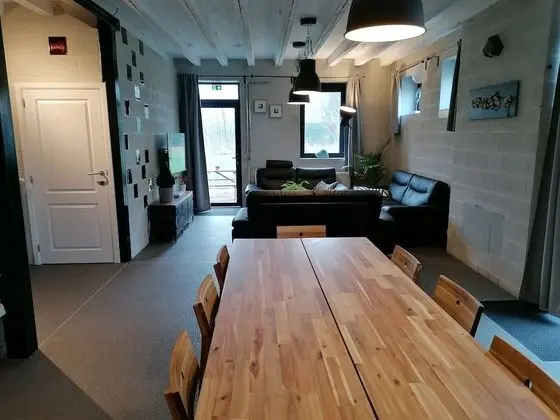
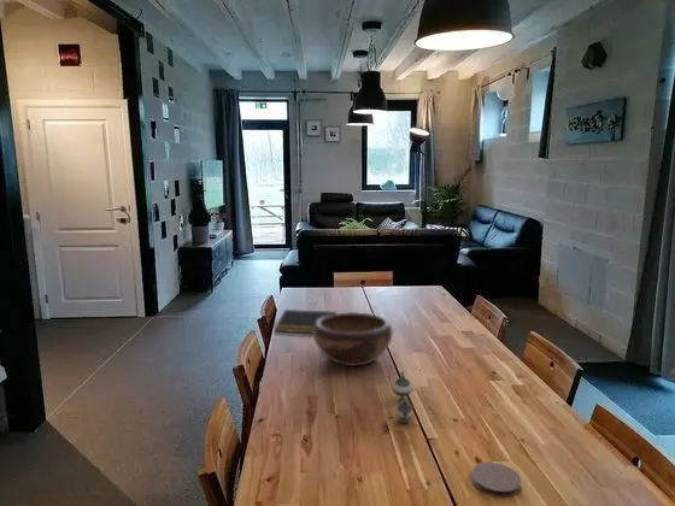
+ notepad (306, 320)
+ teapot (403, 395)
+ decorative bowl (352, 340)
+ coaster (495, 478)
